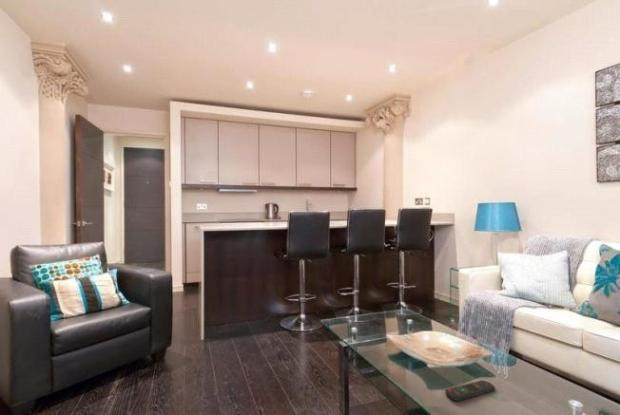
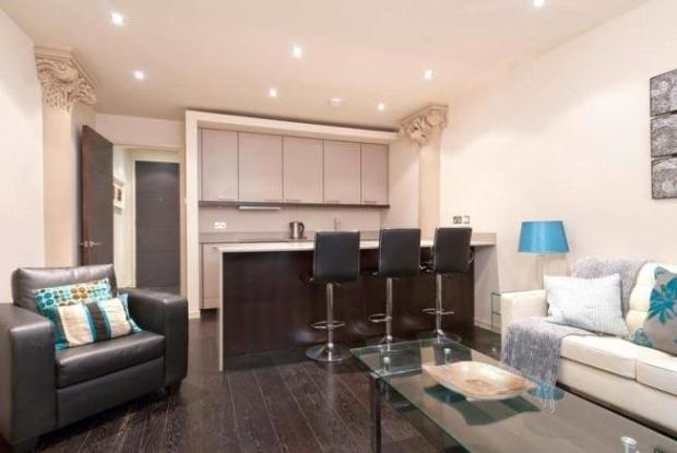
- remote control (470, 389)
